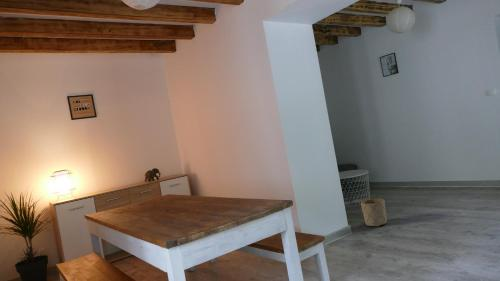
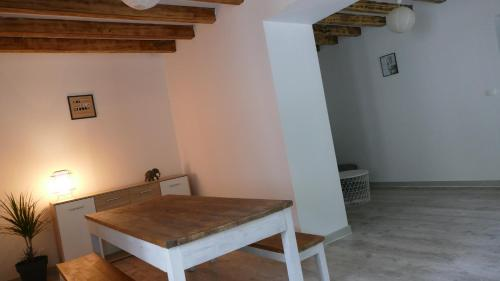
- planter (374, 212)
